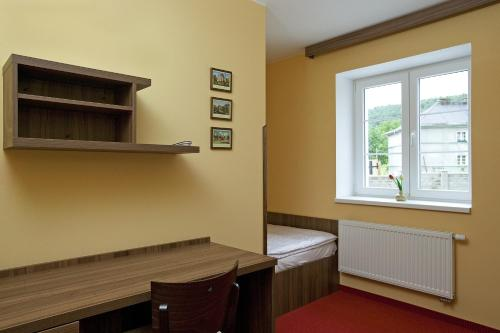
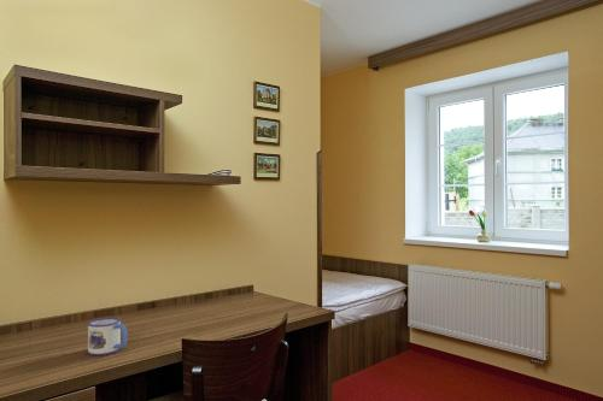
+ mug (109, 336)
